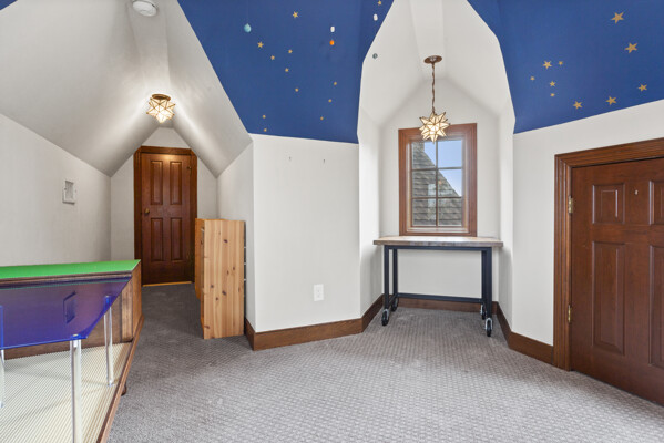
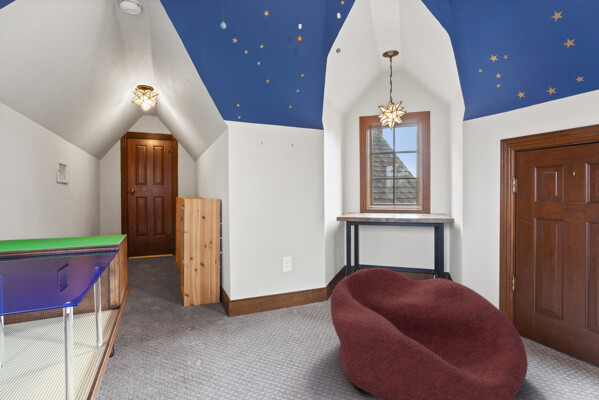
+ bean bag chair (417, 323)
